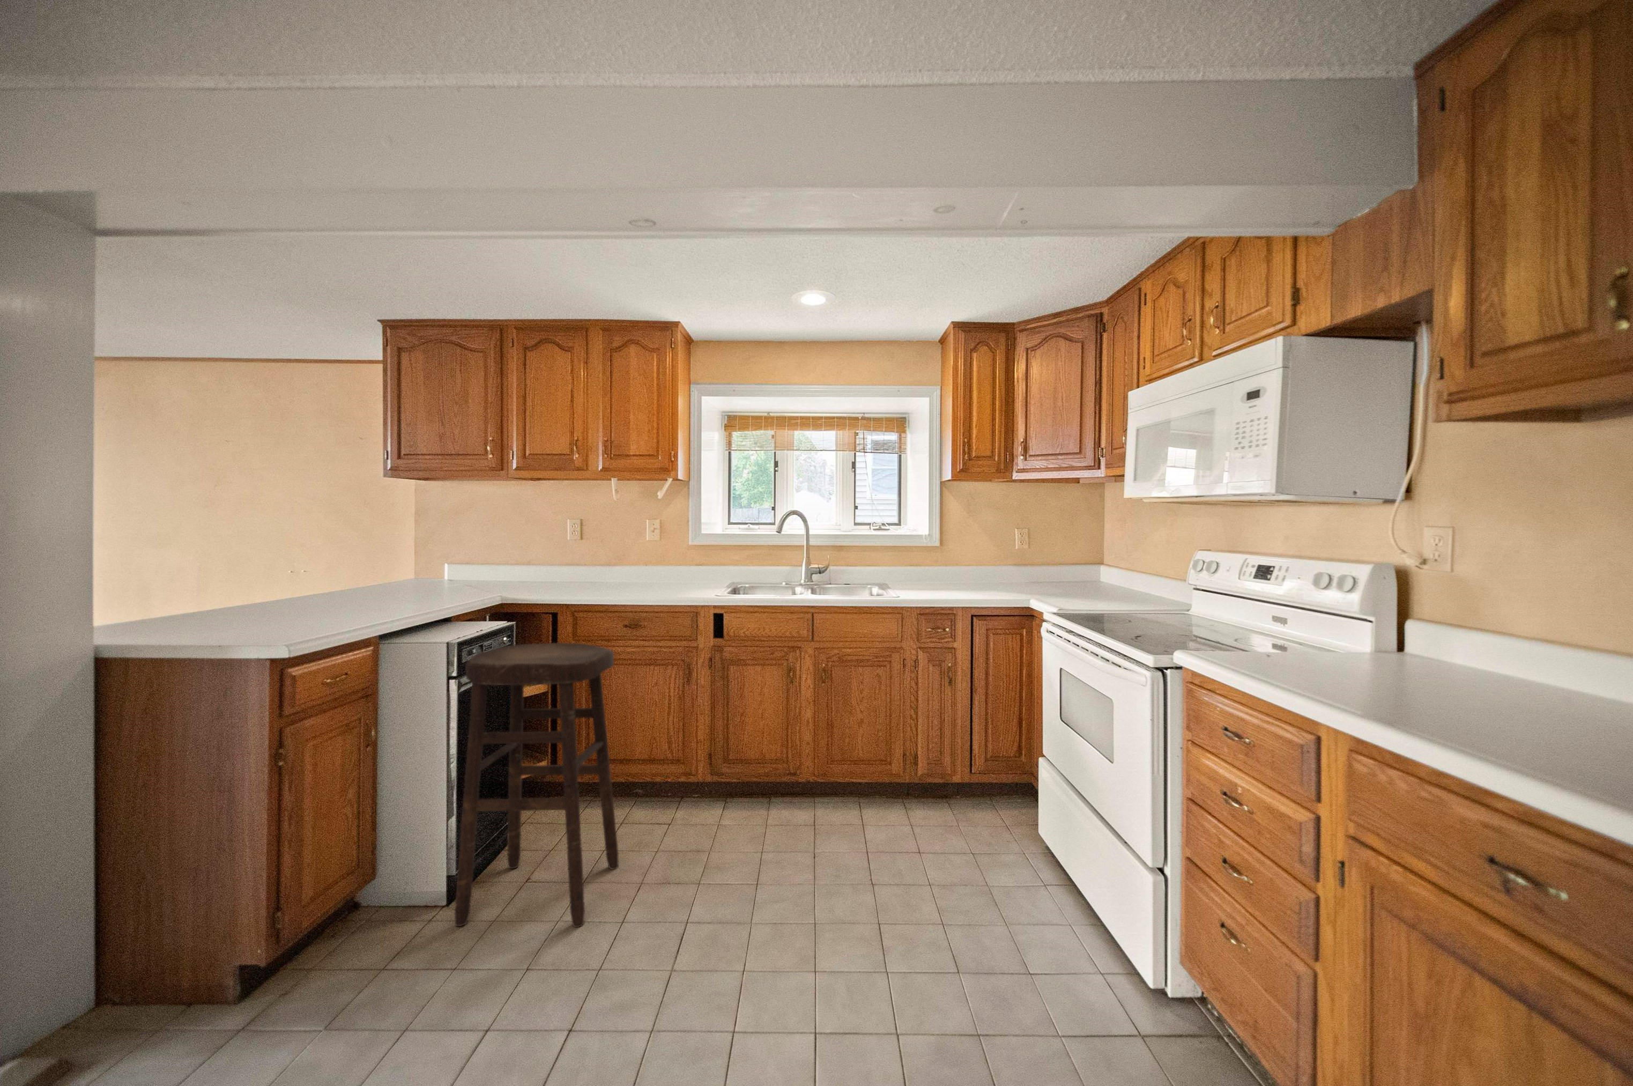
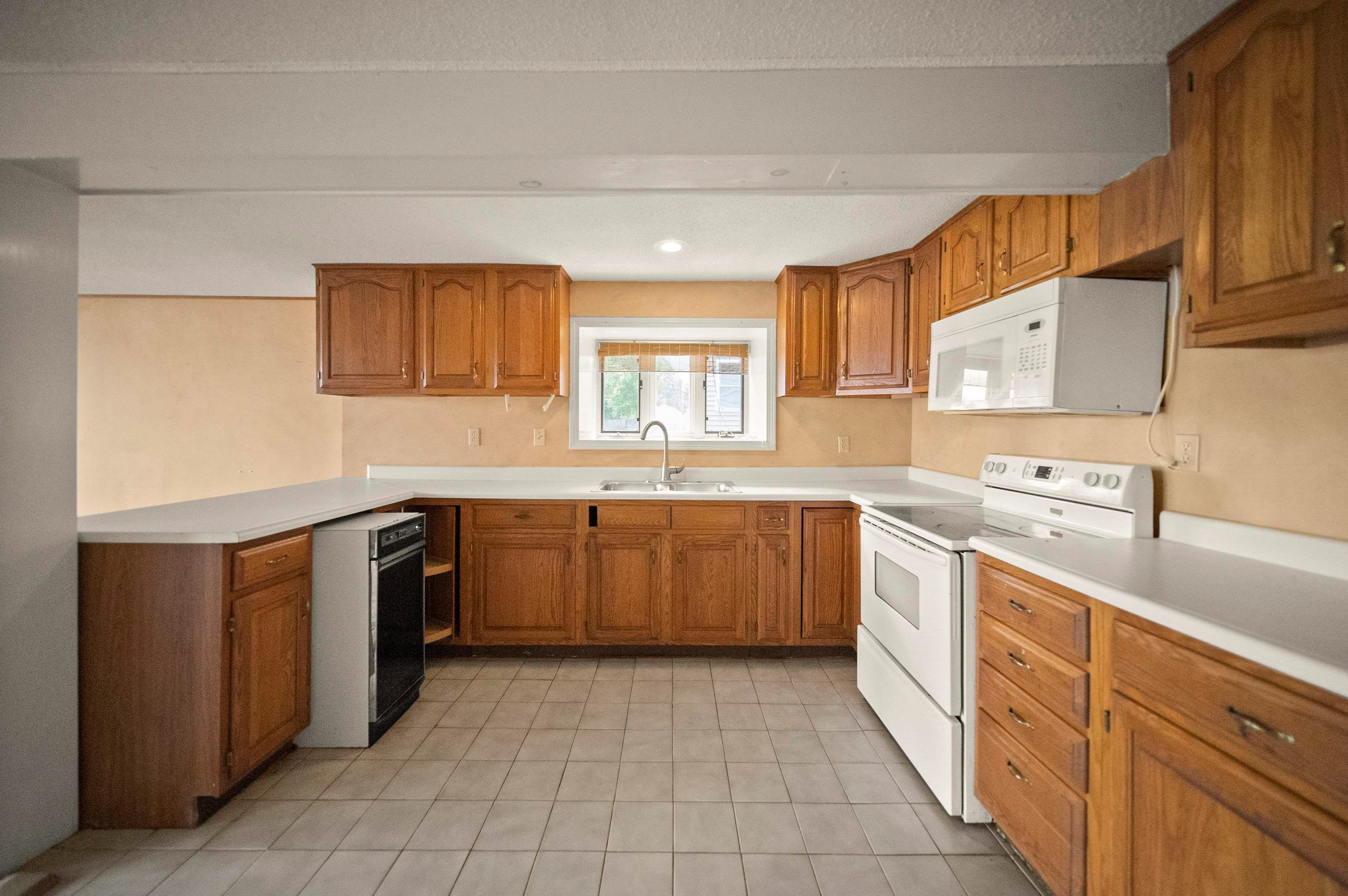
- stool (544, 772)
